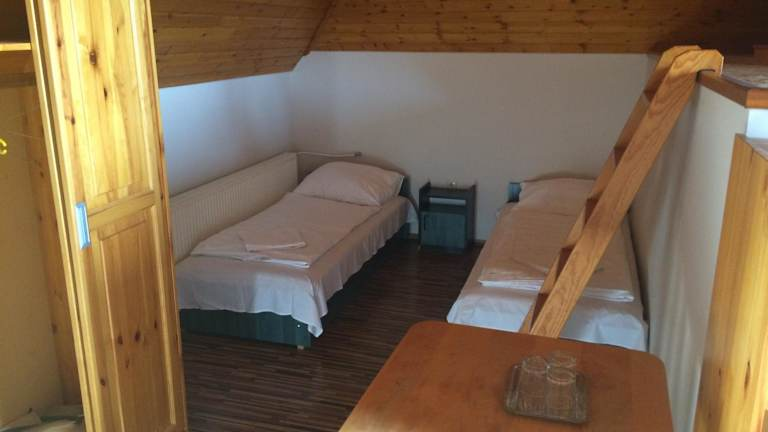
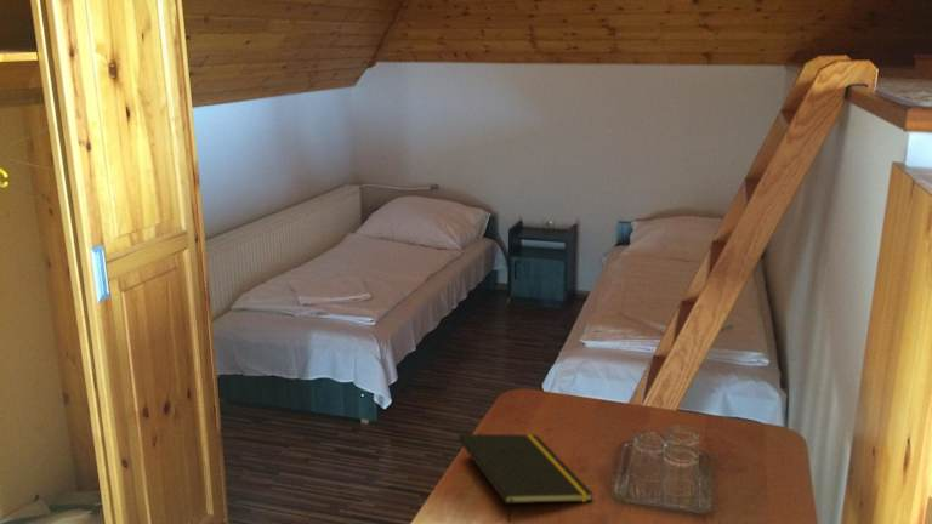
+ notepad (522, 466)
